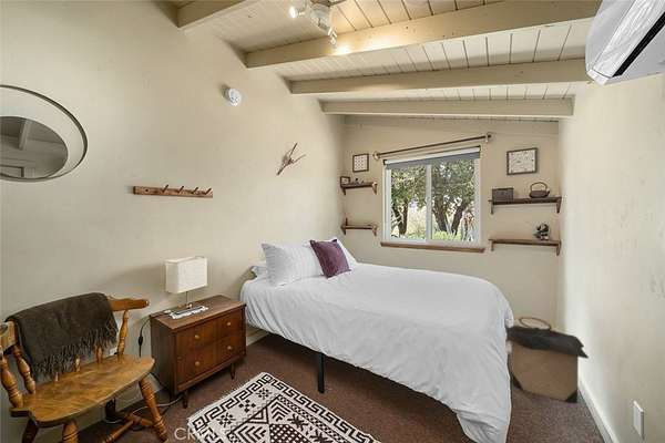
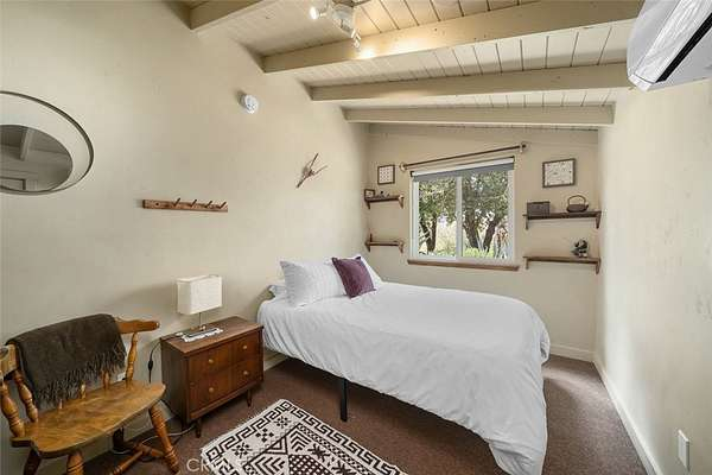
- laundry hamper (543, 352)
